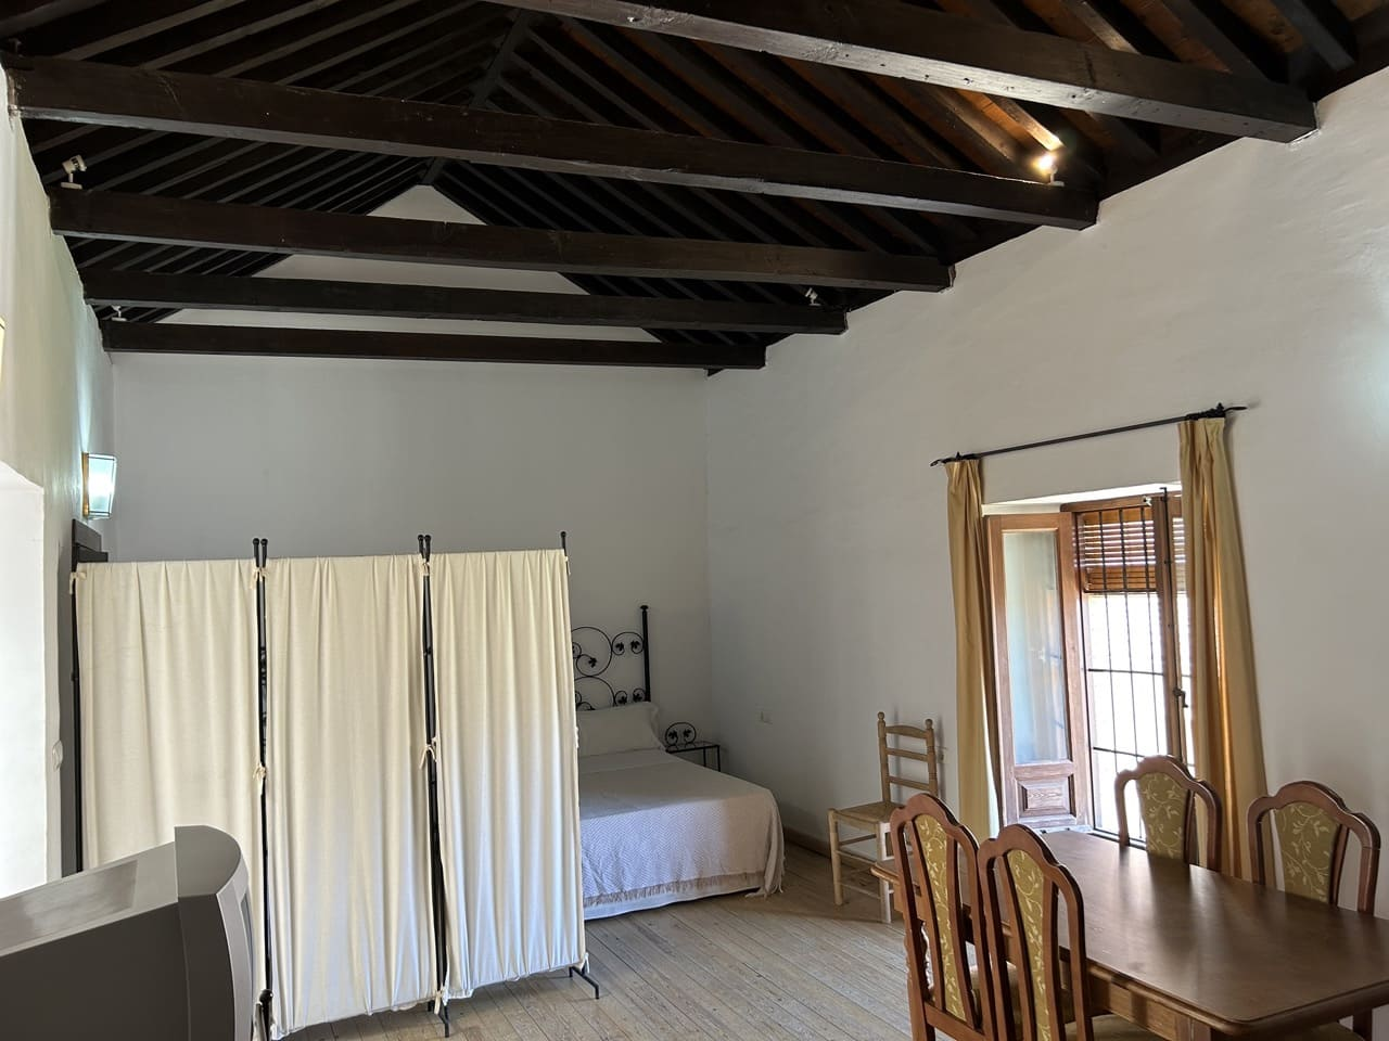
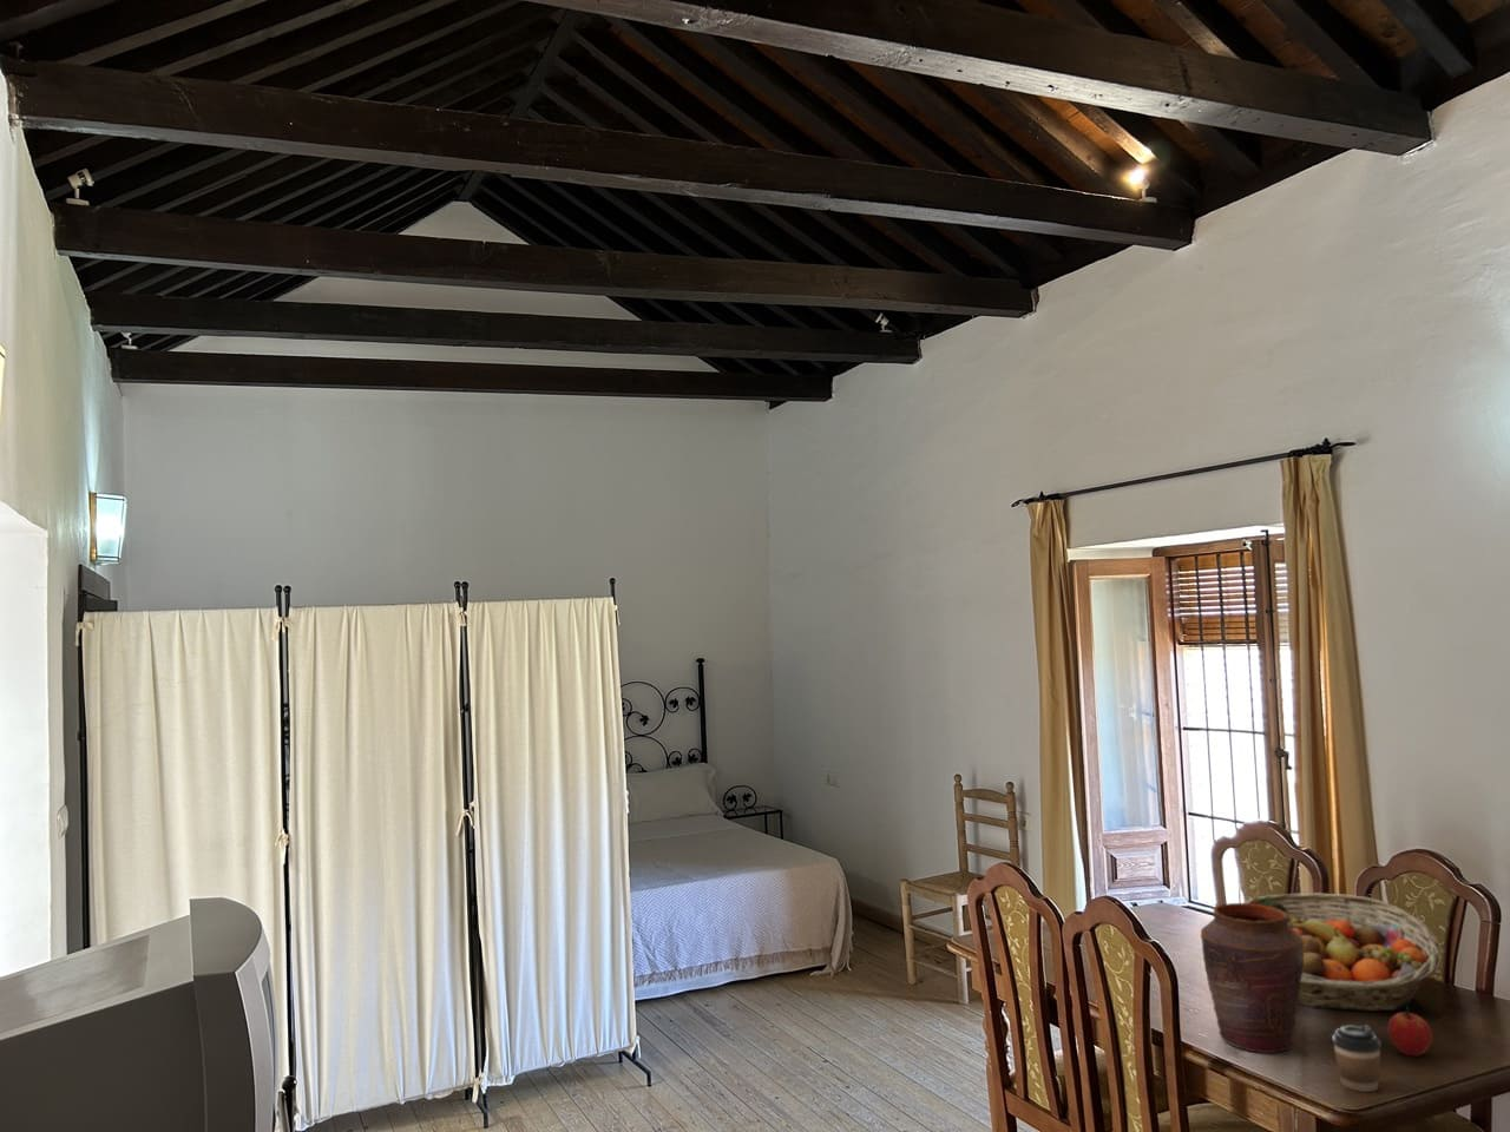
+ apple (1409, 1030)
+ coffee cup (1357, 1056)
+ fruit basket (1329, 950)
+ vase (1253, 975)
